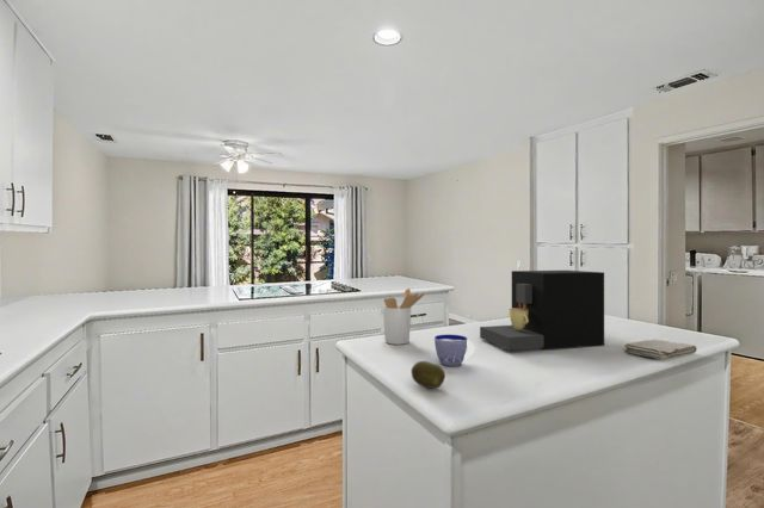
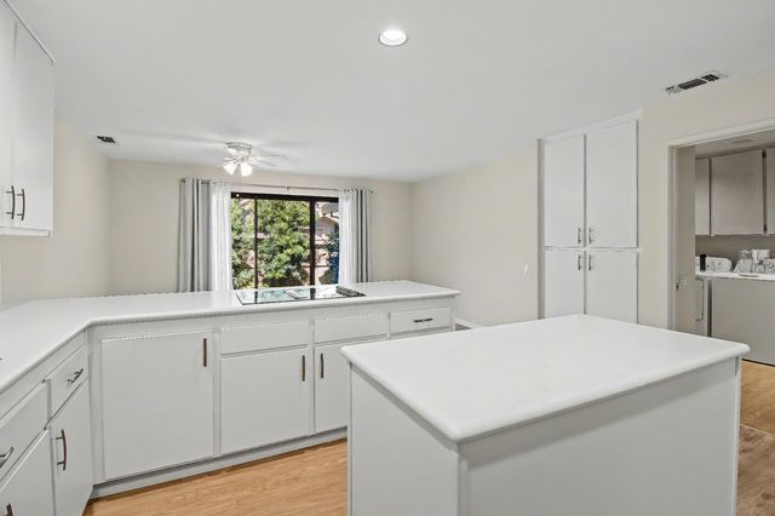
- fruit (427, 374)
- washcloth (659, 347)
- coffee maker (540, 306)
- cup (455, 349)
- utensil holder (402, 316)
